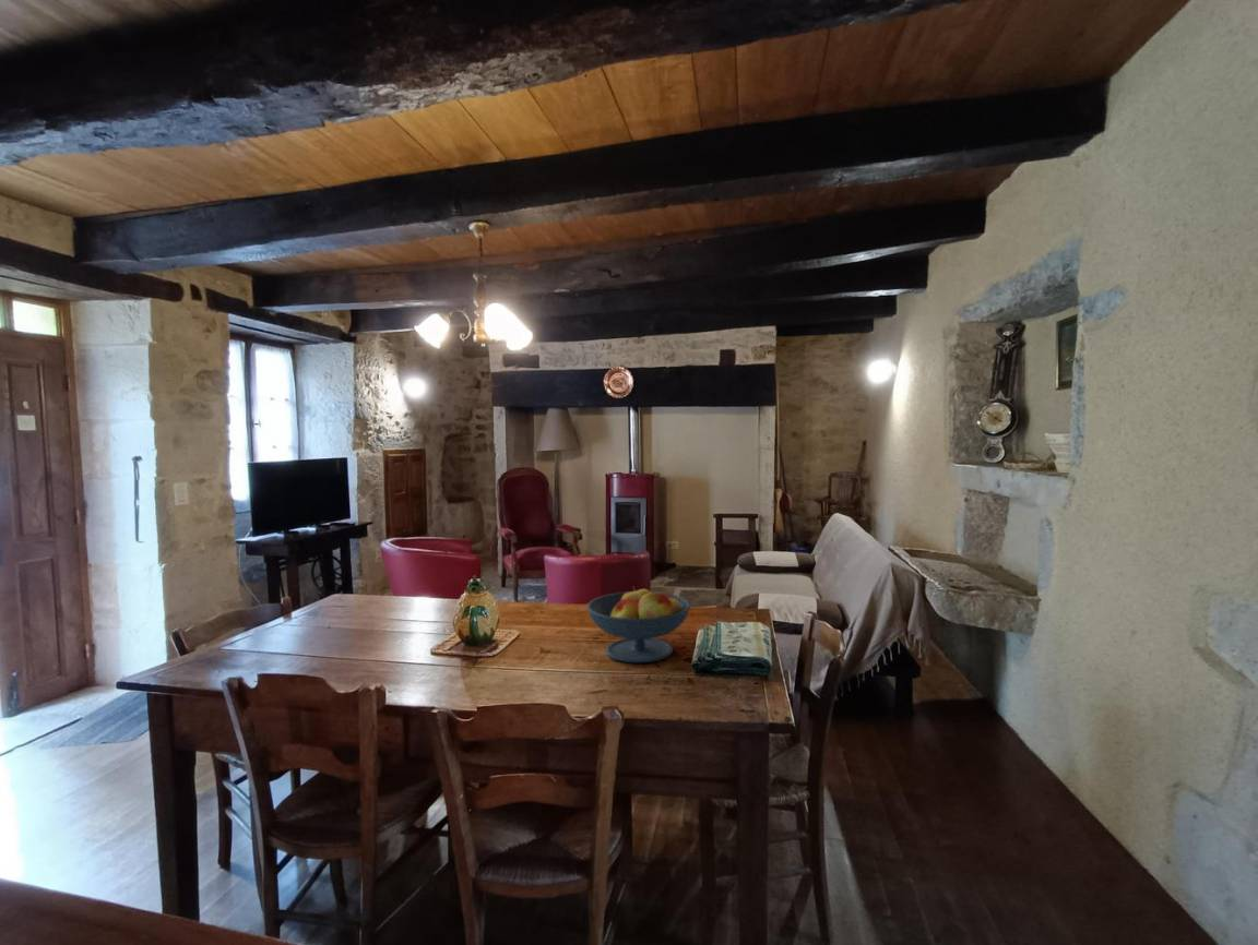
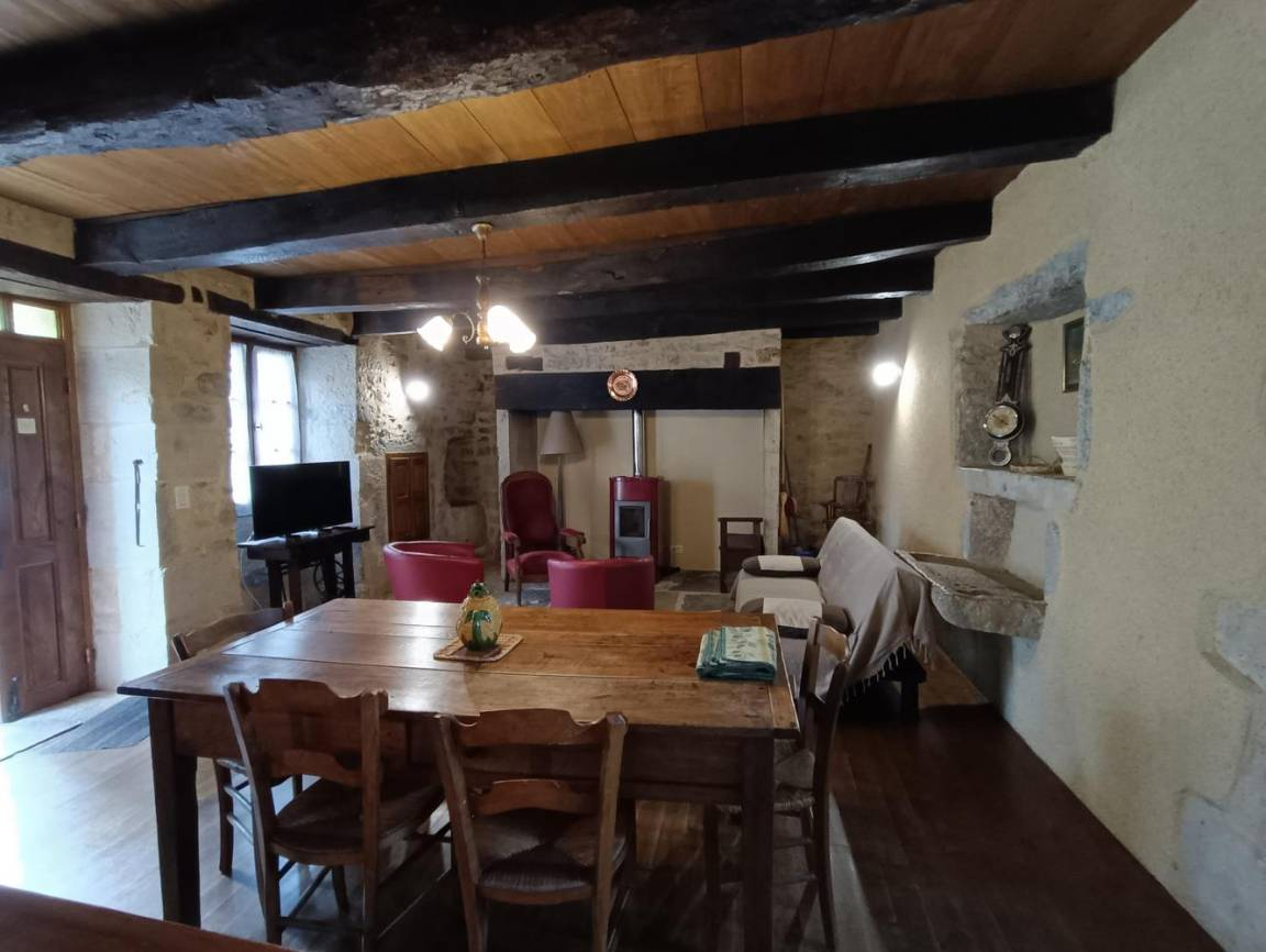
- fruit bowl (639, 619)
